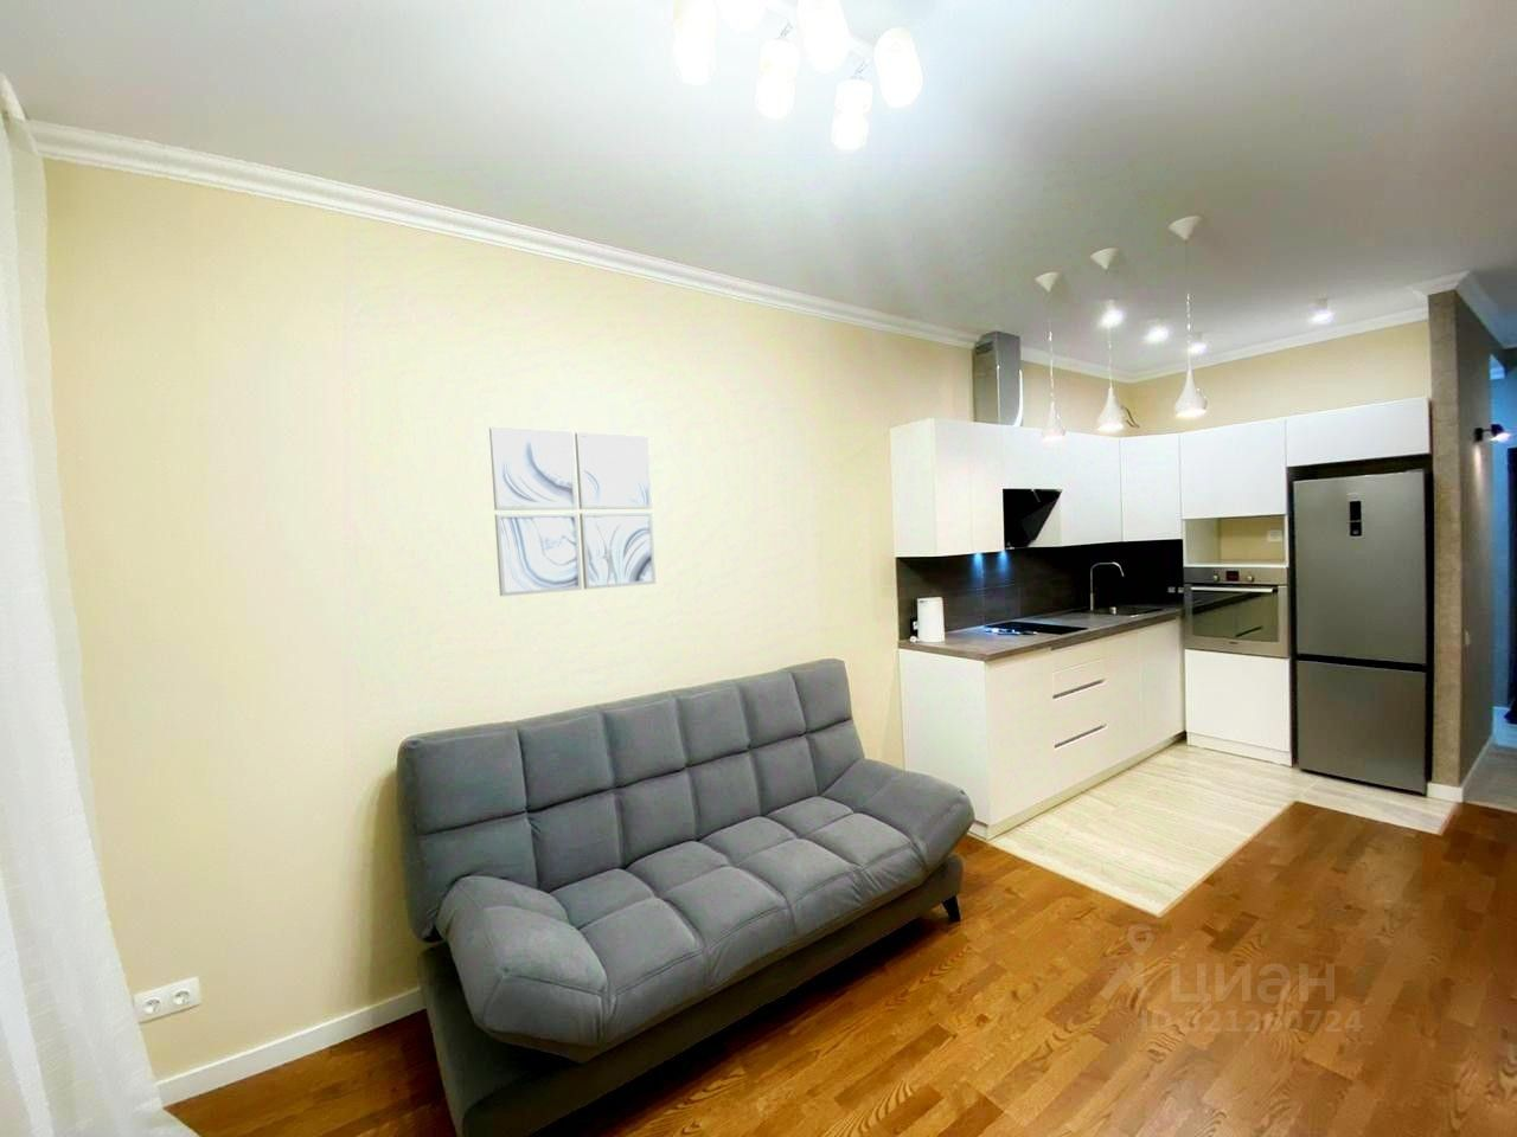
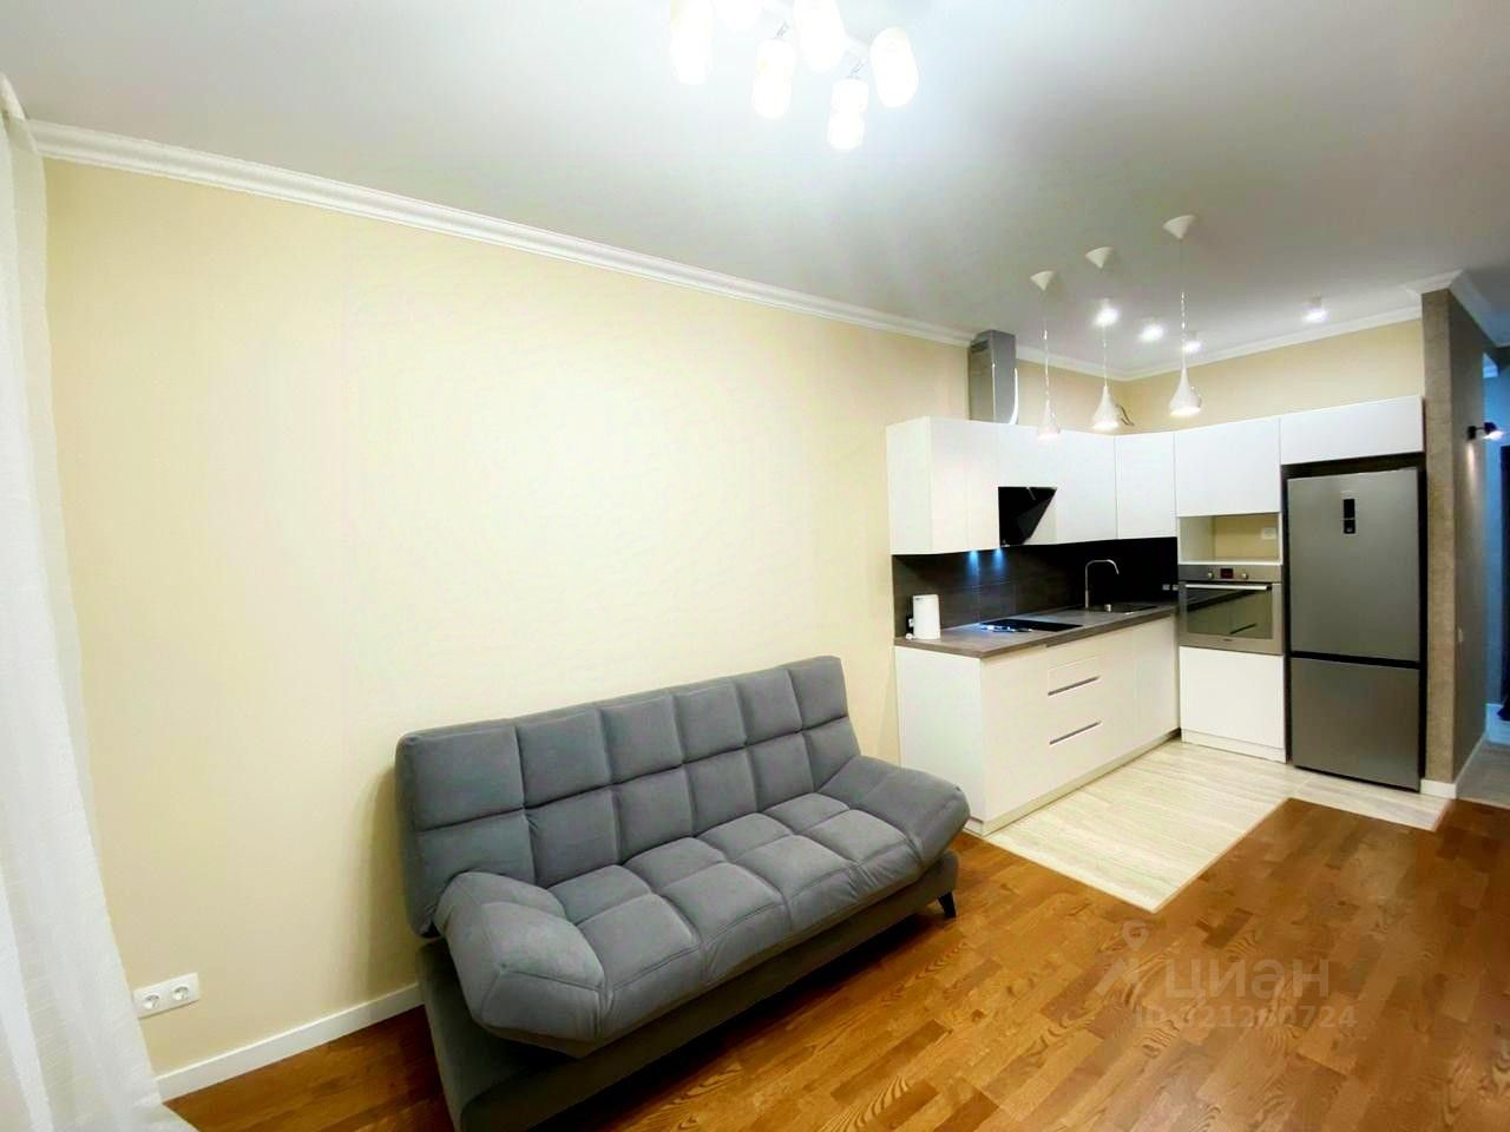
- wall art (576, 512)
